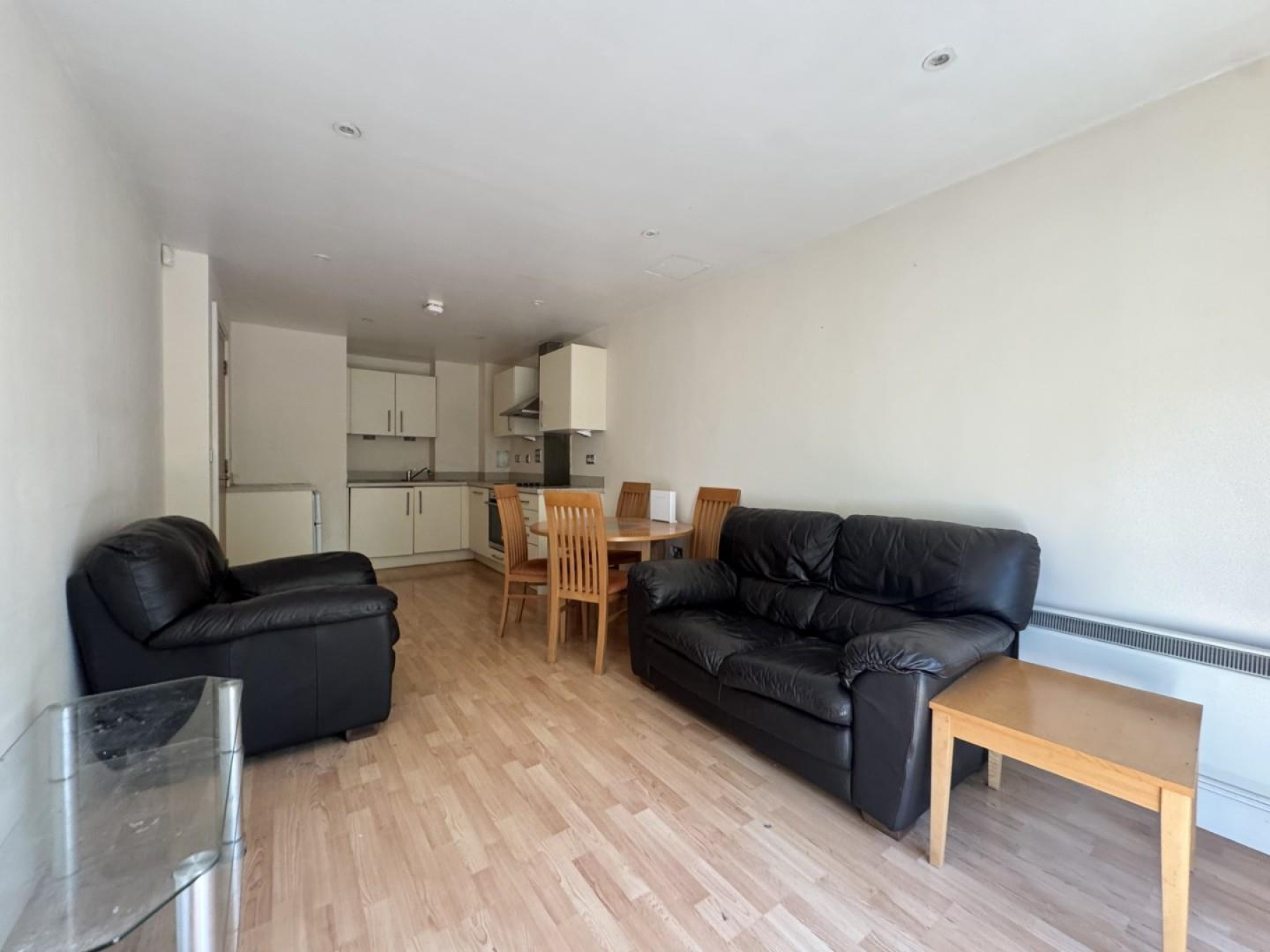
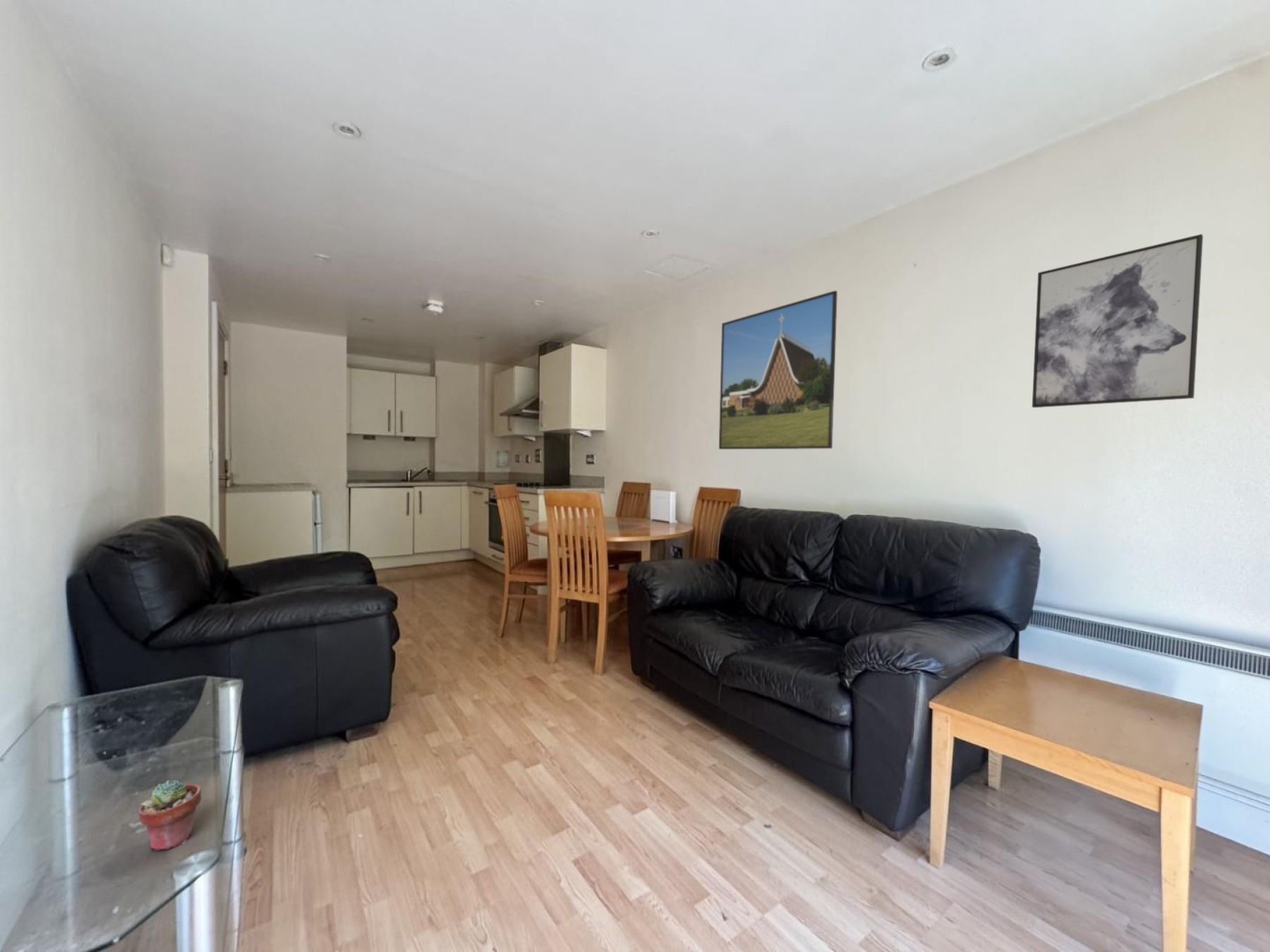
+ potted succulent (170, 810)
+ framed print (771, 379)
+ wall art (1109, 329)
